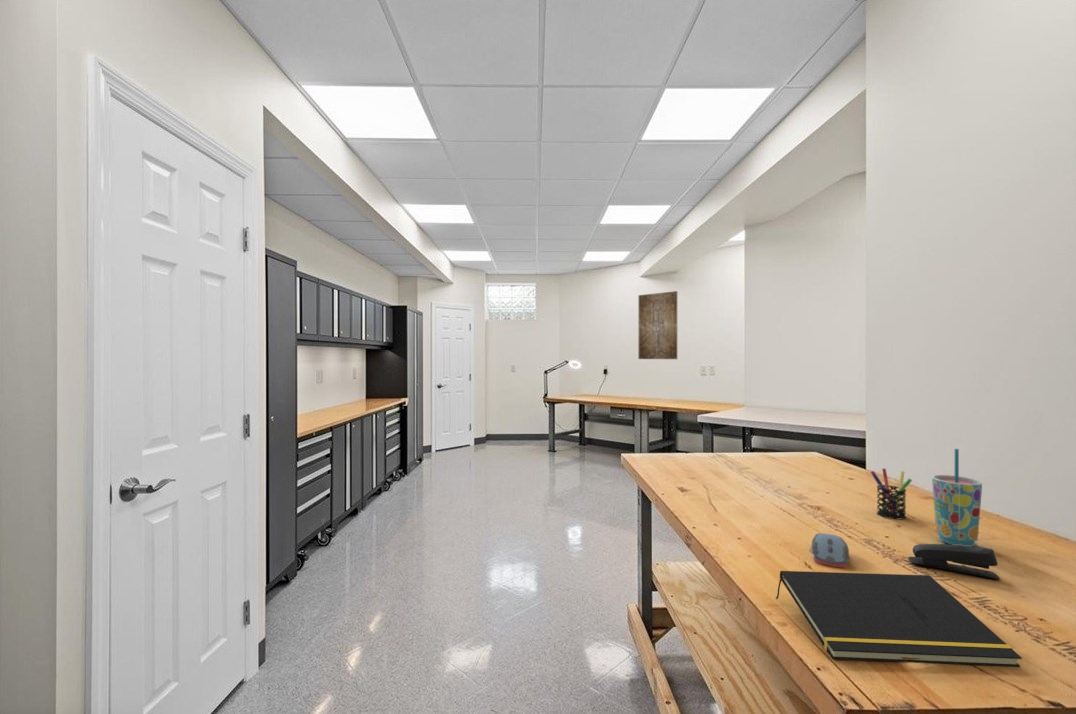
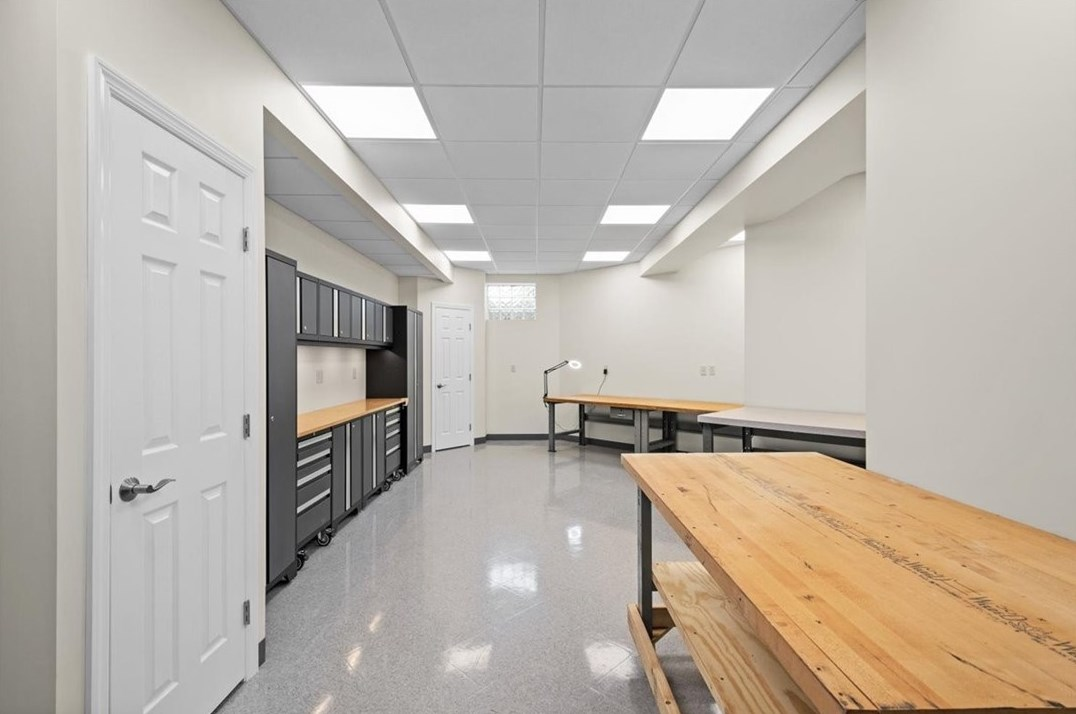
- cup (956, 495)
- wall art (657, 326)
- notepad (885, 612)
- stapler (951, 555)
- computer mouse (829, 547)
- pen holder (893, 493)
